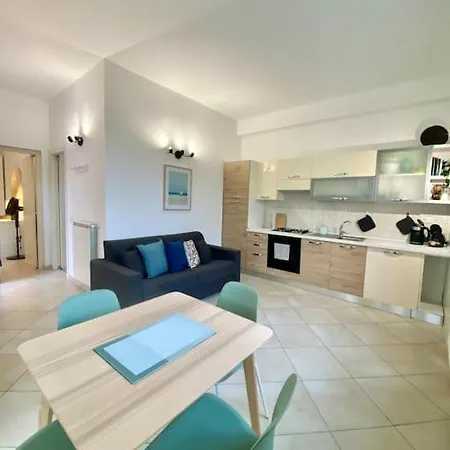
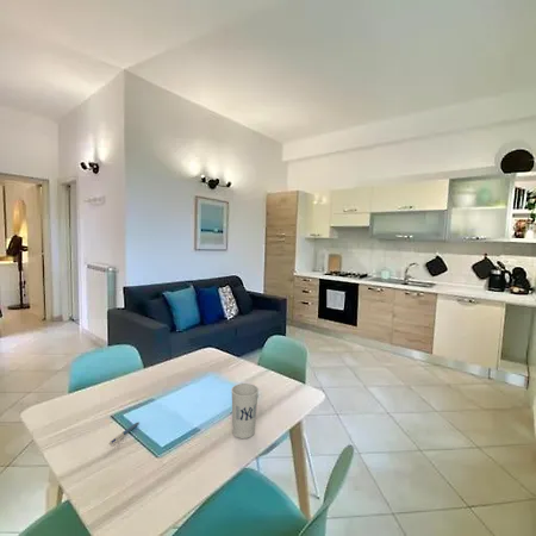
+ cup (244, 410)
+ pen (125, 432)
